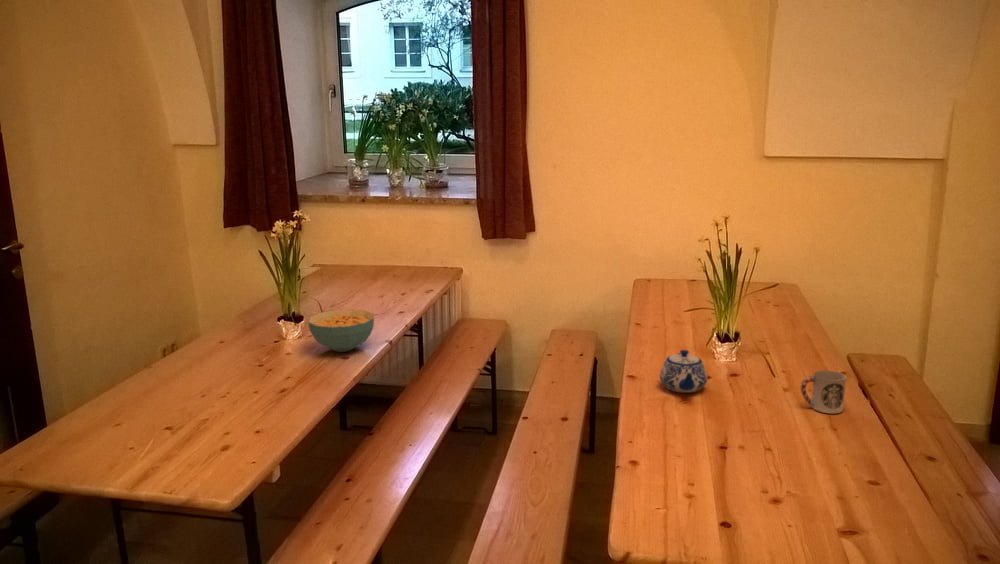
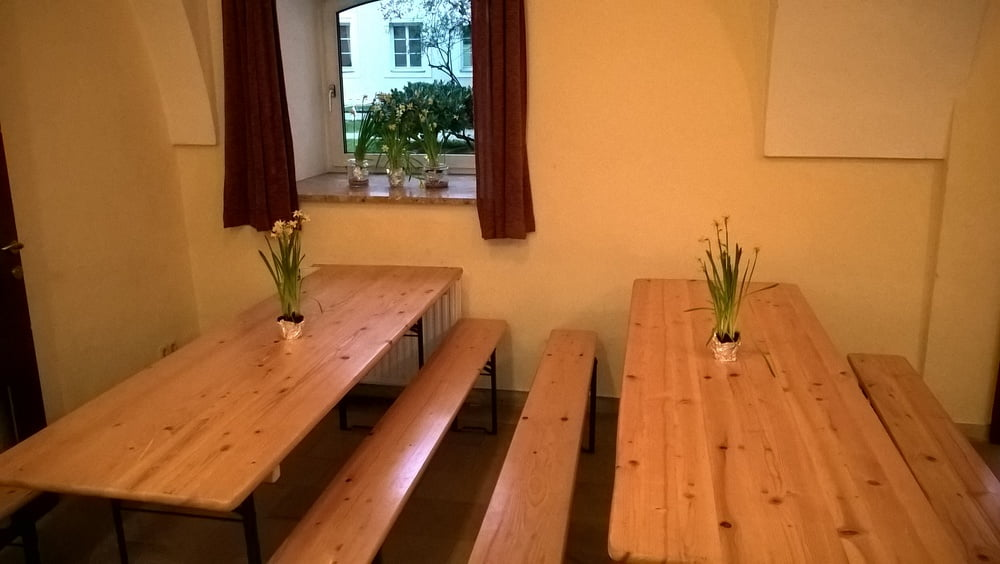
- teapot (684, 370)
- cereal bowl (342, 333)
- cup (821, 391)
